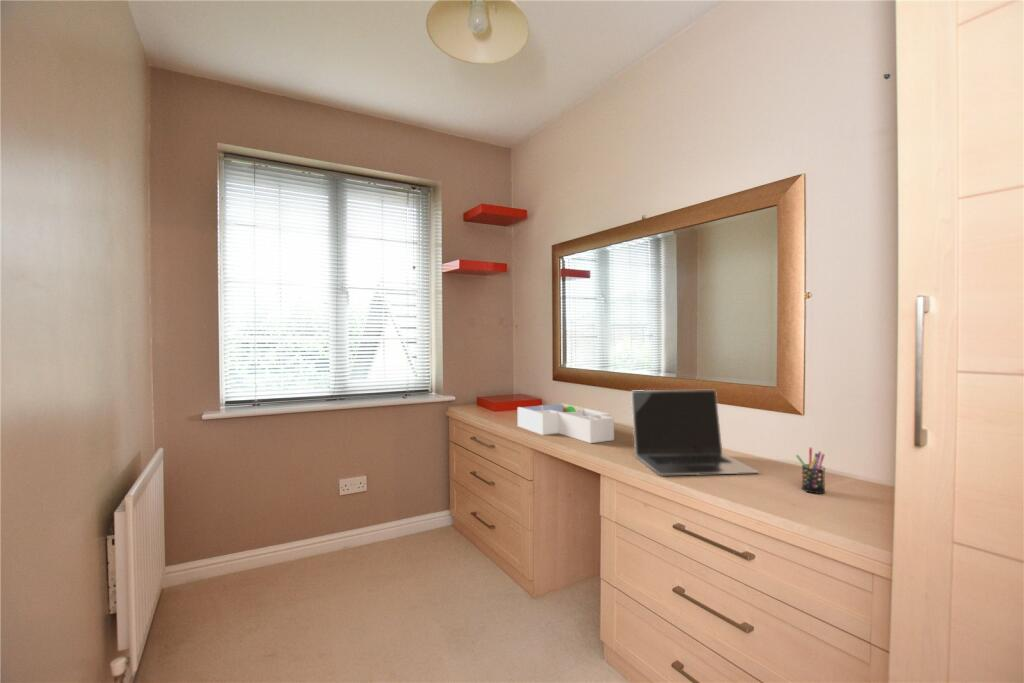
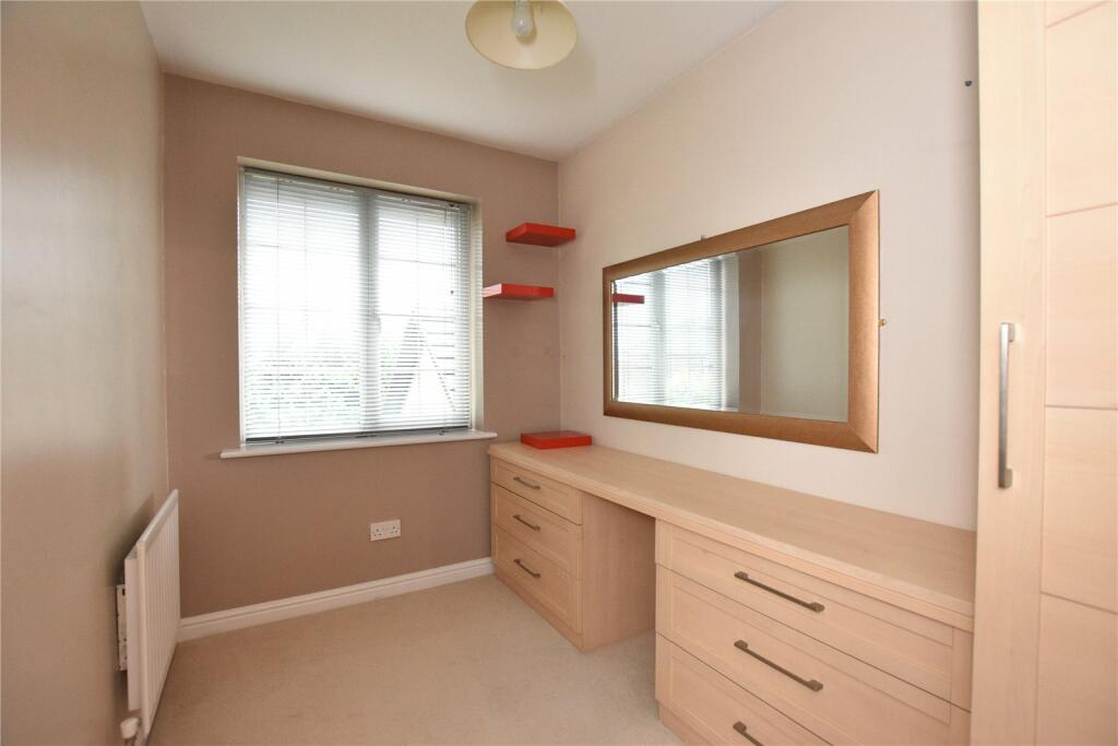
- pen holder (810, 469)
- laptop (690, 428)
- desk organizer (567, 421)
